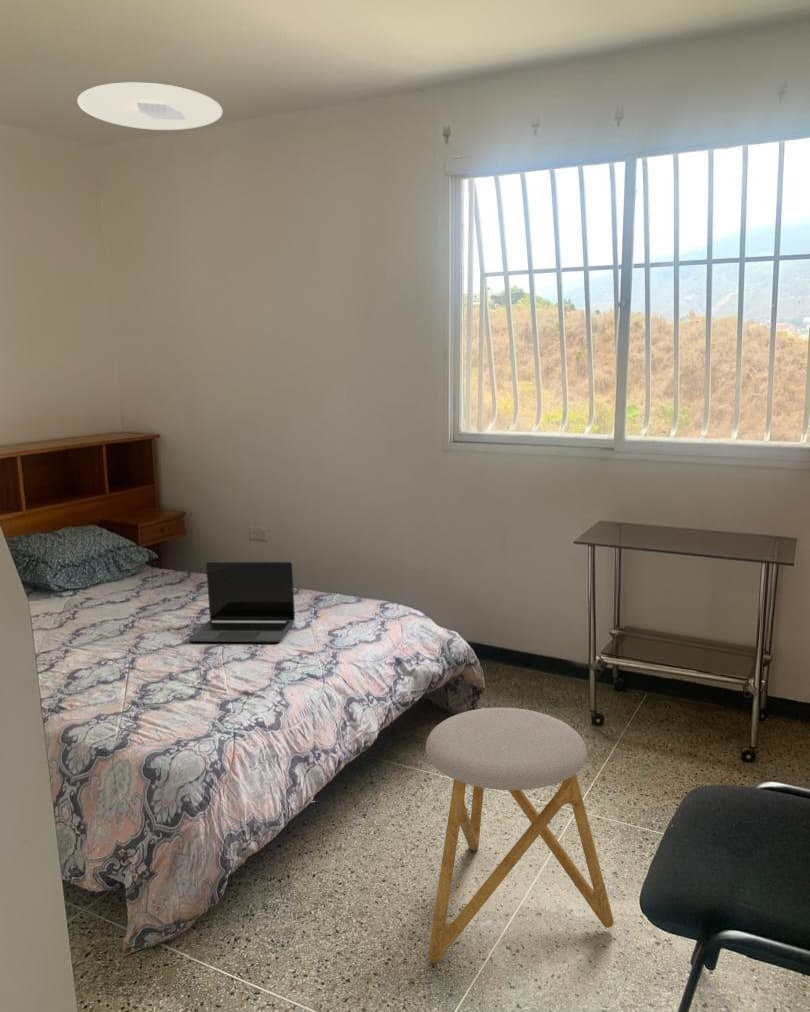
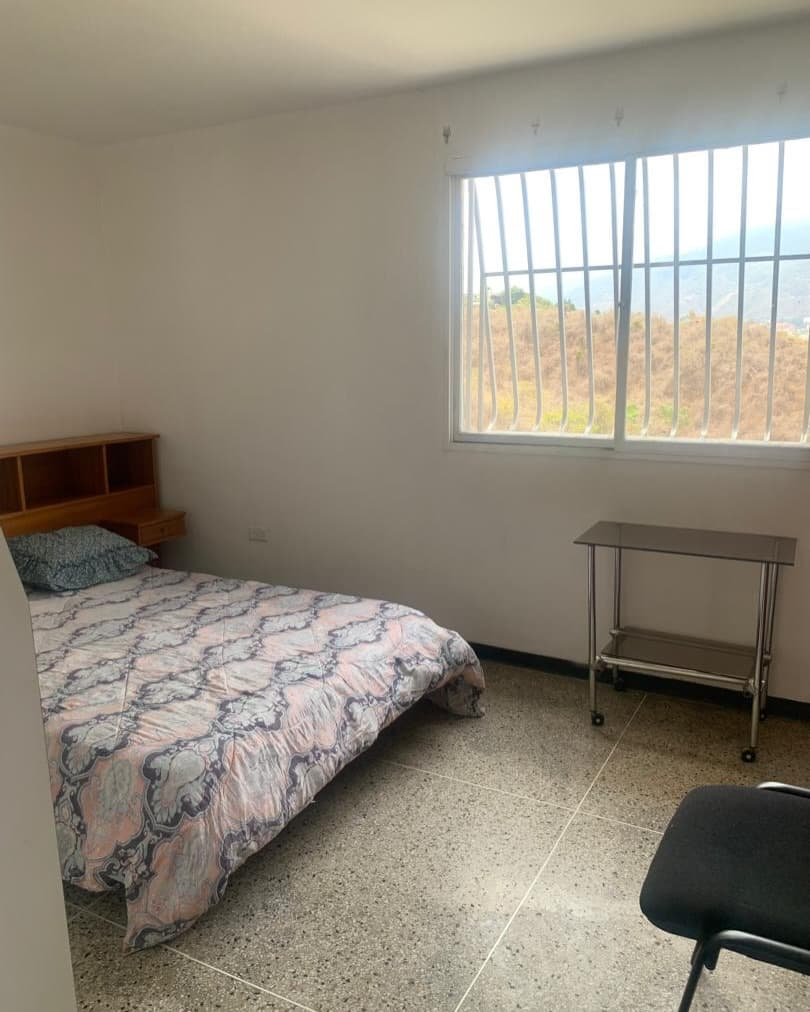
- ceiling light (151, 100)
- laptop (241, 601)
- stool (480, 824)
